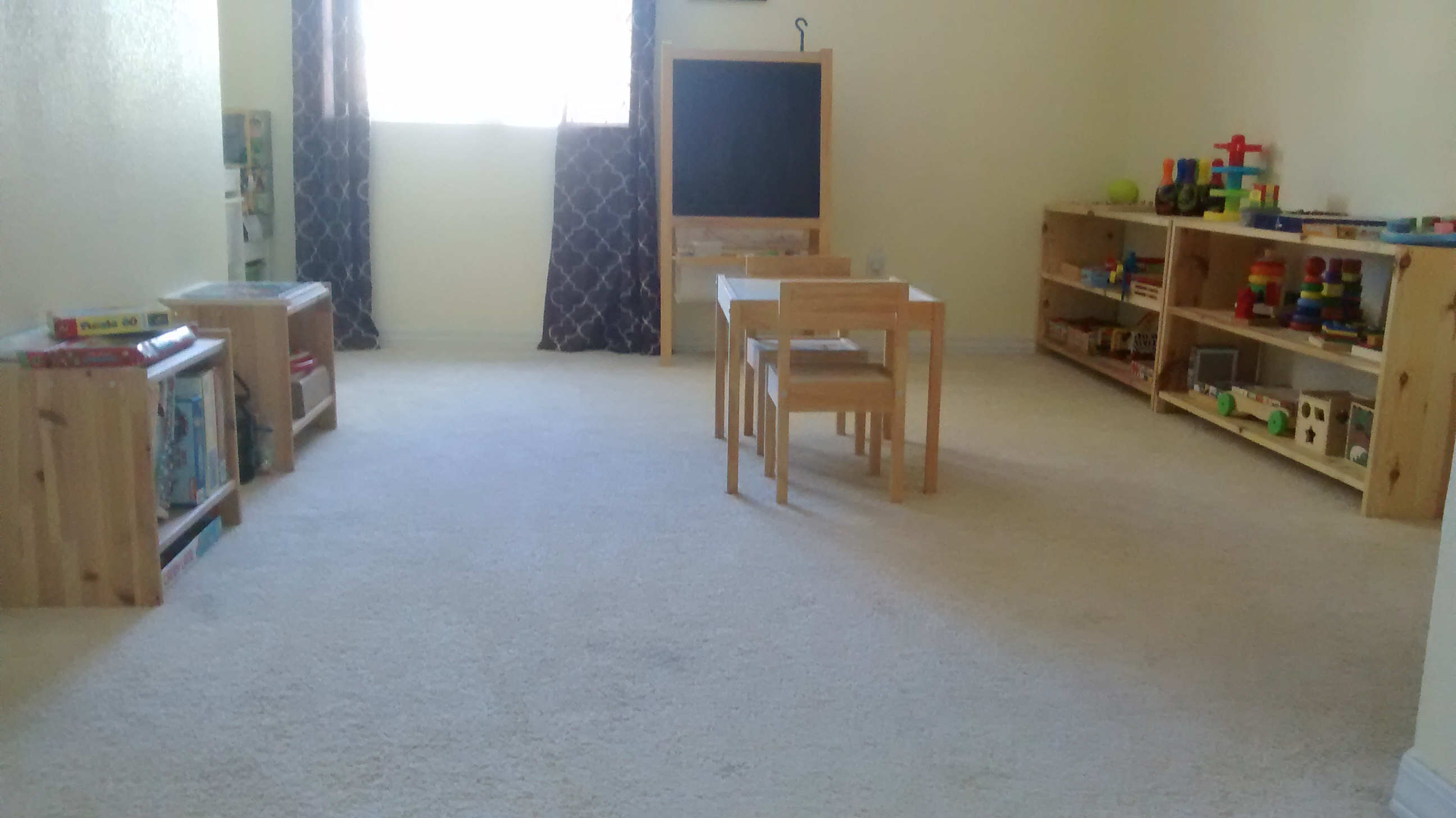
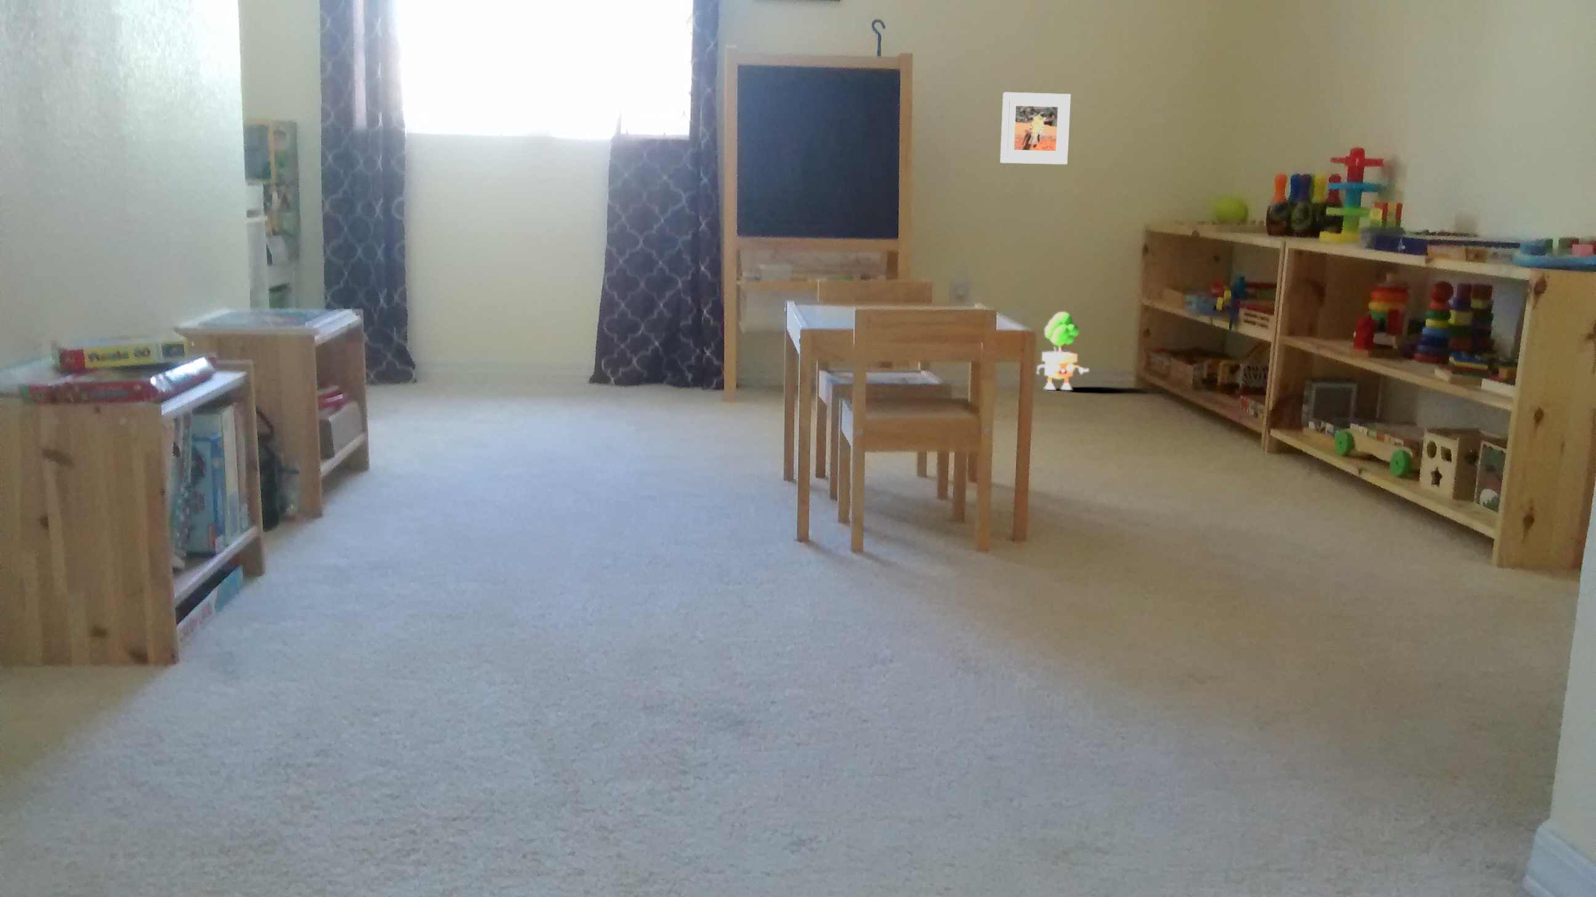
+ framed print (1035, 128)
+ flowerpot (1059, 351)
